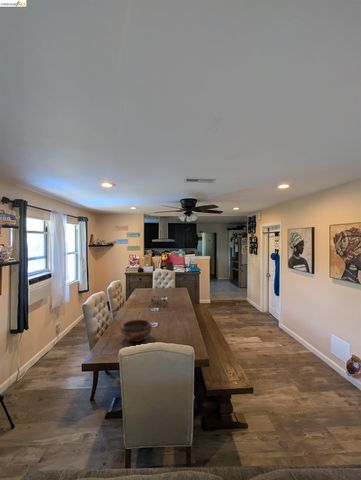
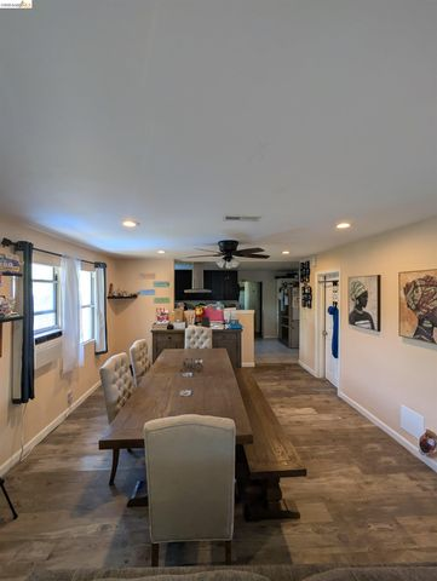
- decorative bowl (136, 331)
